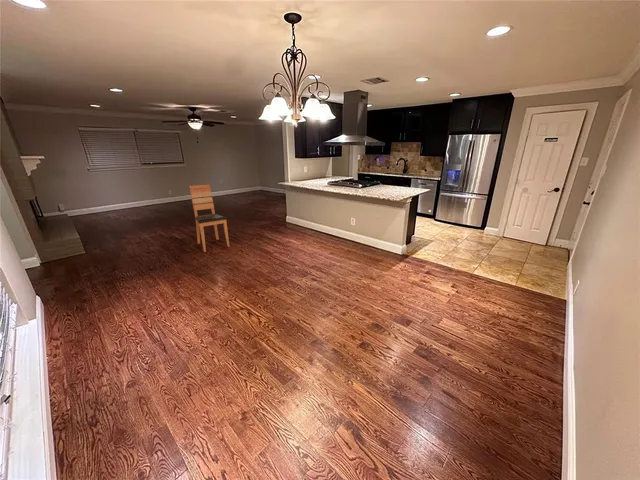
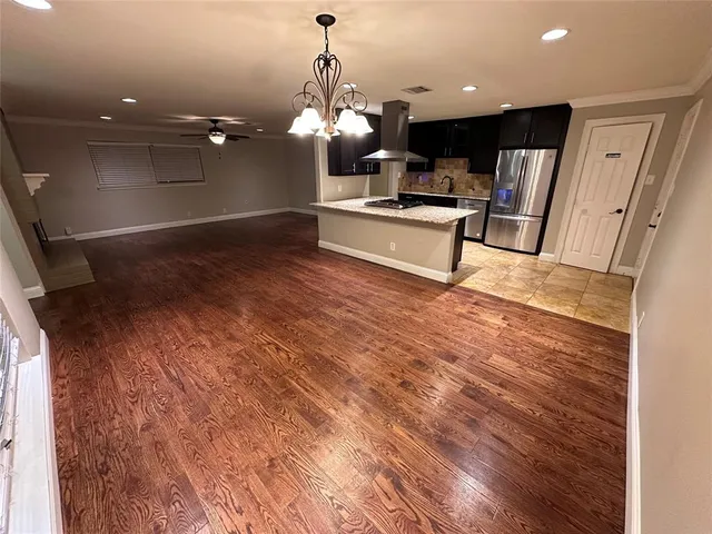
- chair (208, 217)
